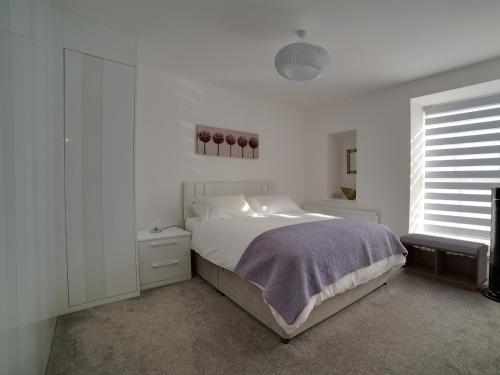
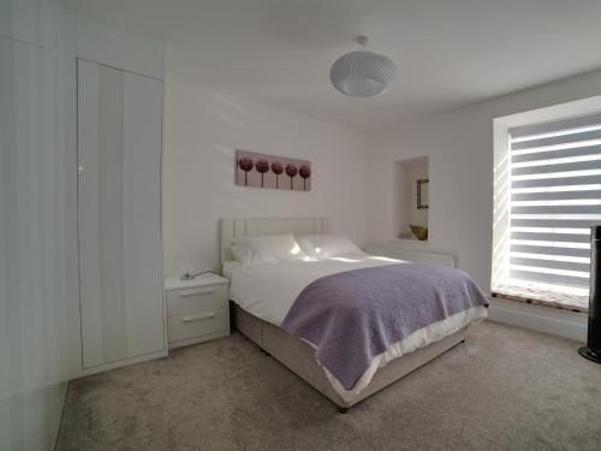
- bench (440, 258)
